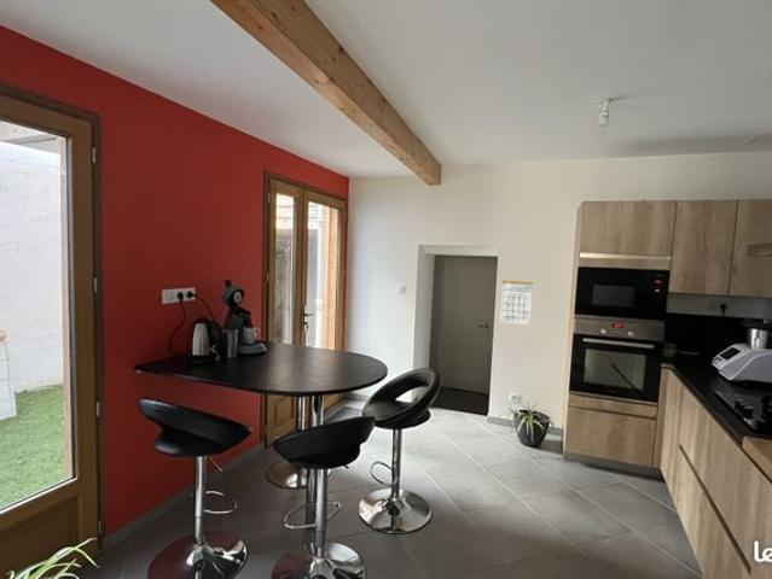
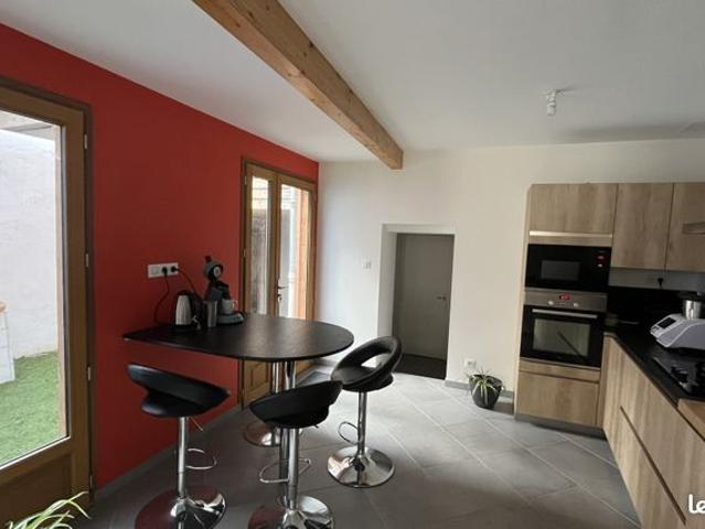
- calendar (516, 297)
